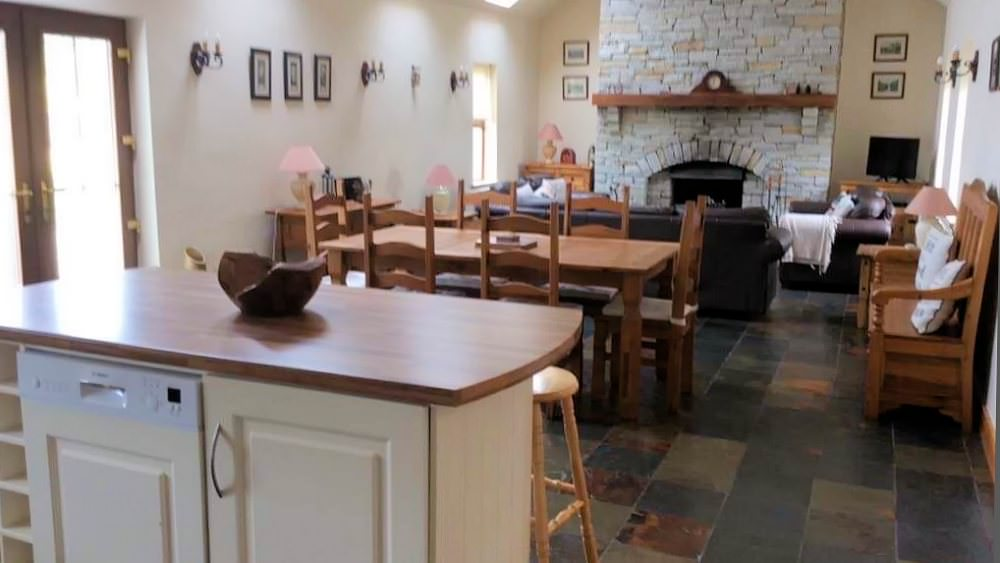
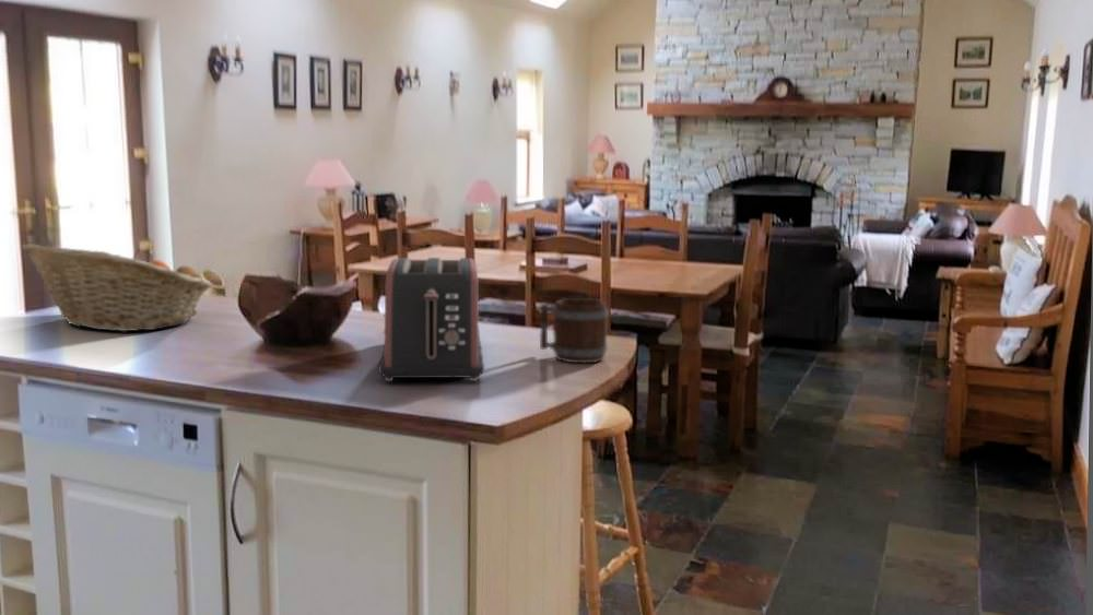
+ fruit basket (118, 281)
+ mug (573, 329)
+ toaster (433, 311)
